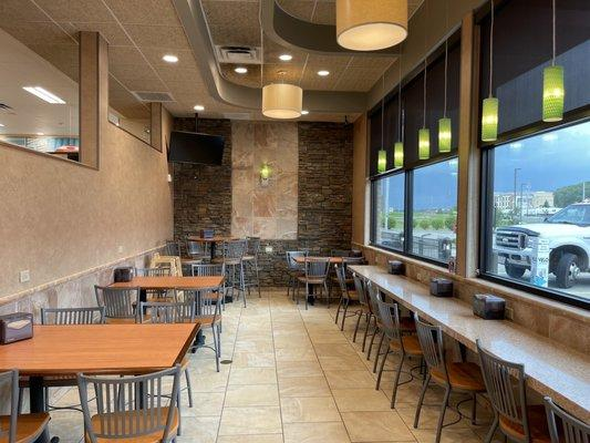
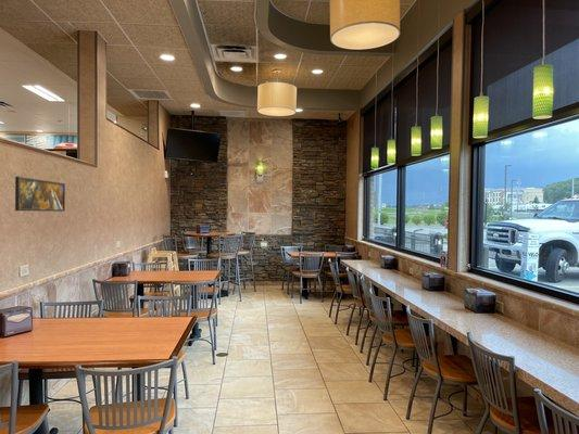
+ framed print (42, 195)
